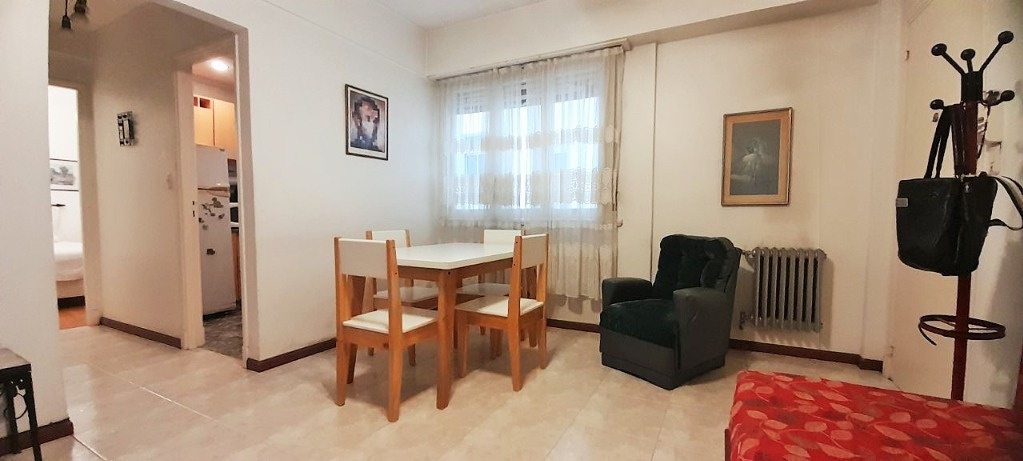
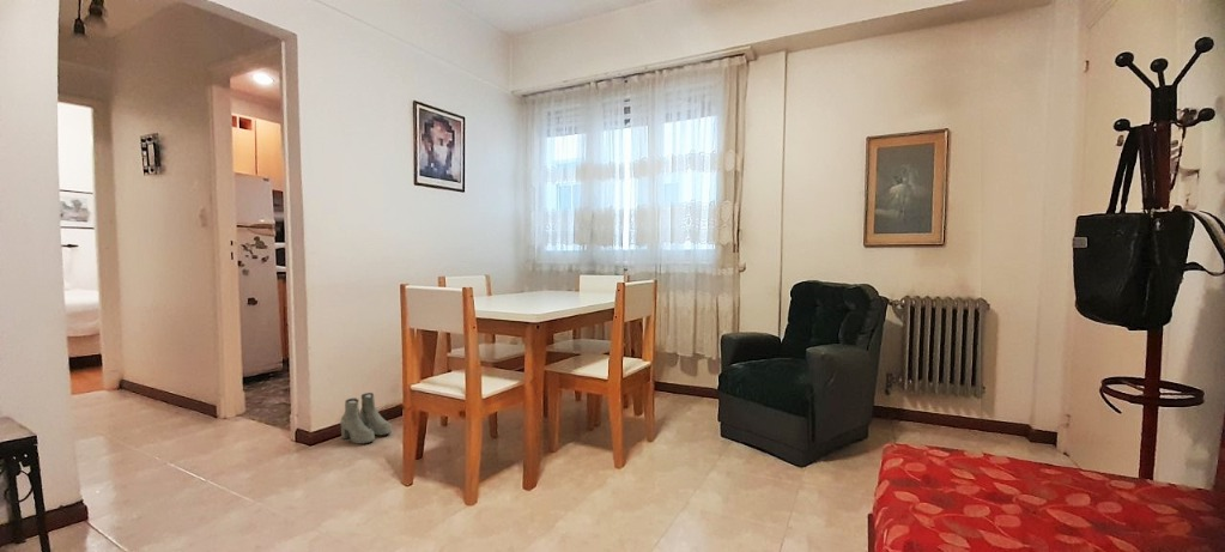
+ boots (365, 417)
